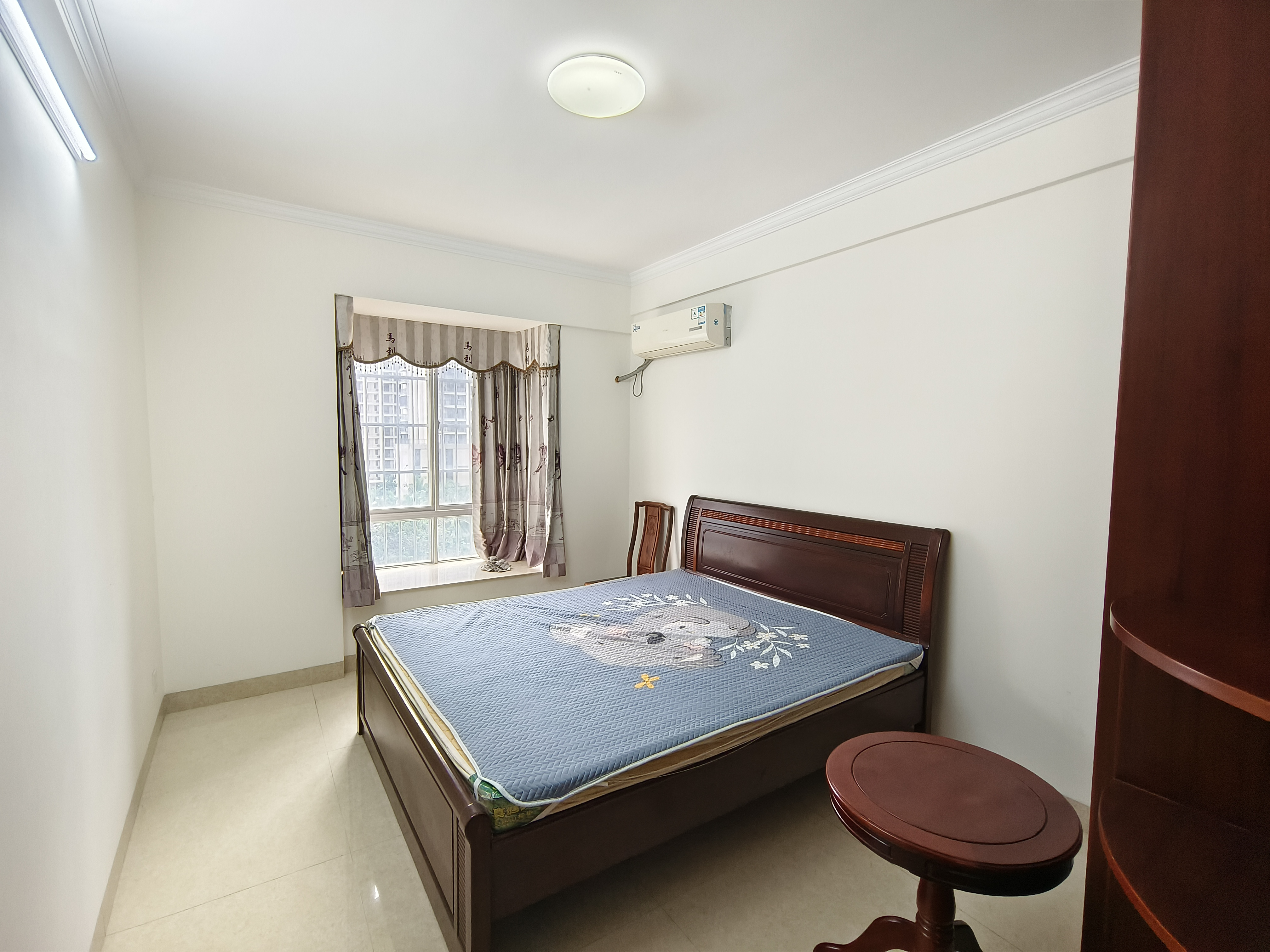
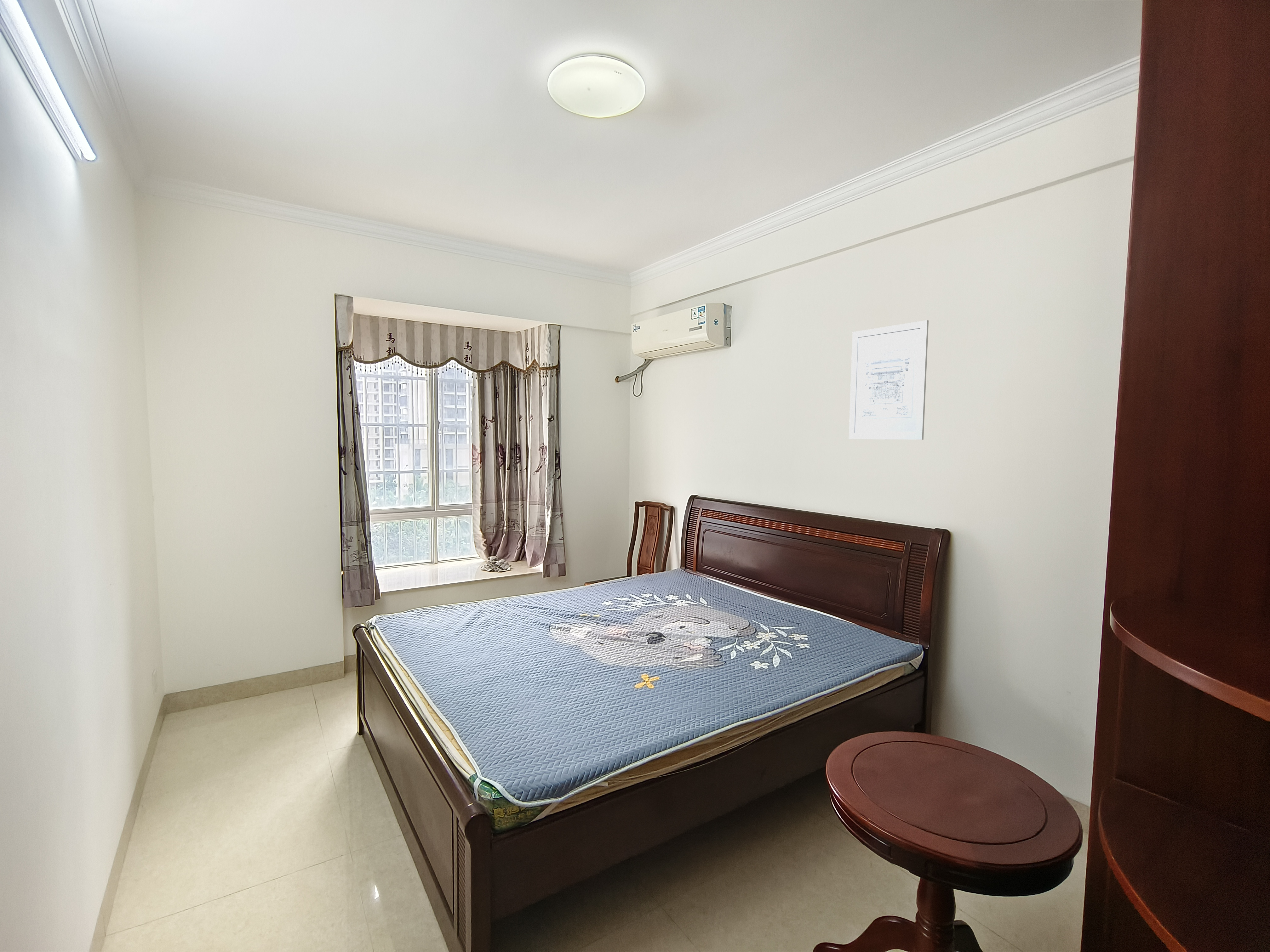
+ wall art (886, 383)
